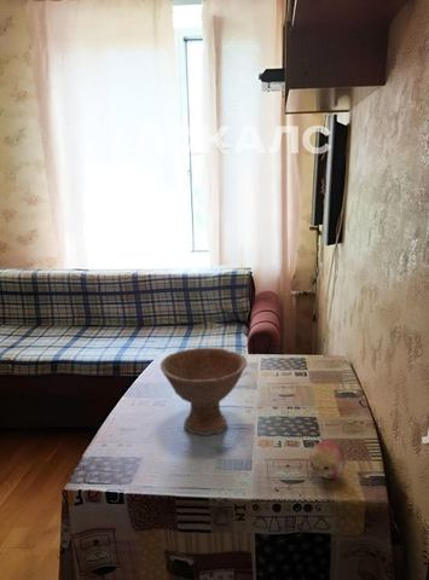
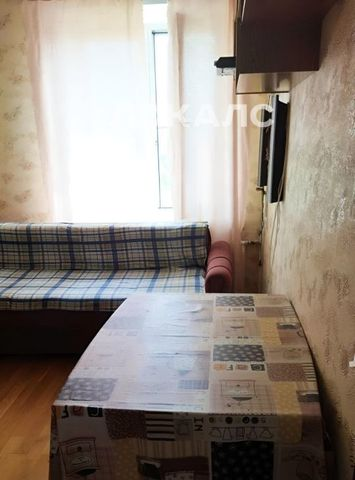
- bowl (203, 392)
- fruit (327, 459)
